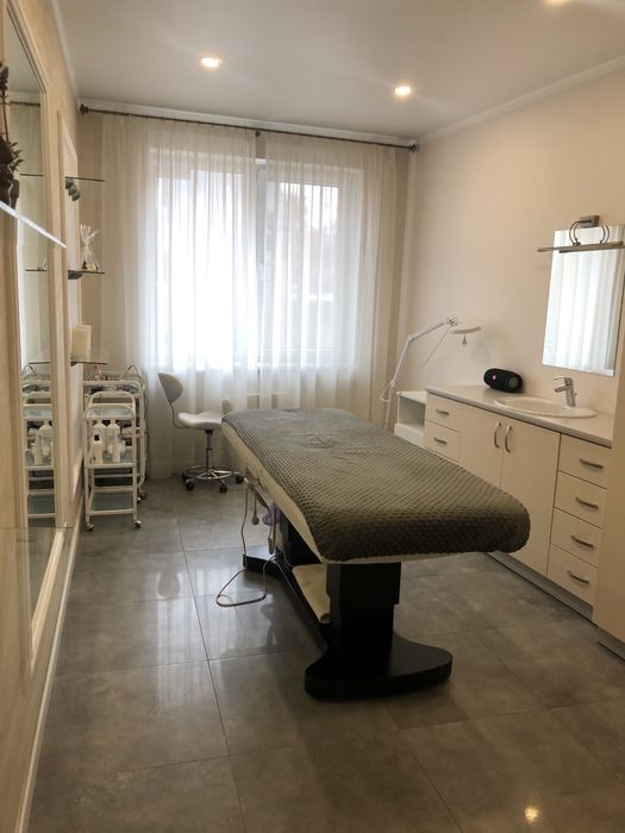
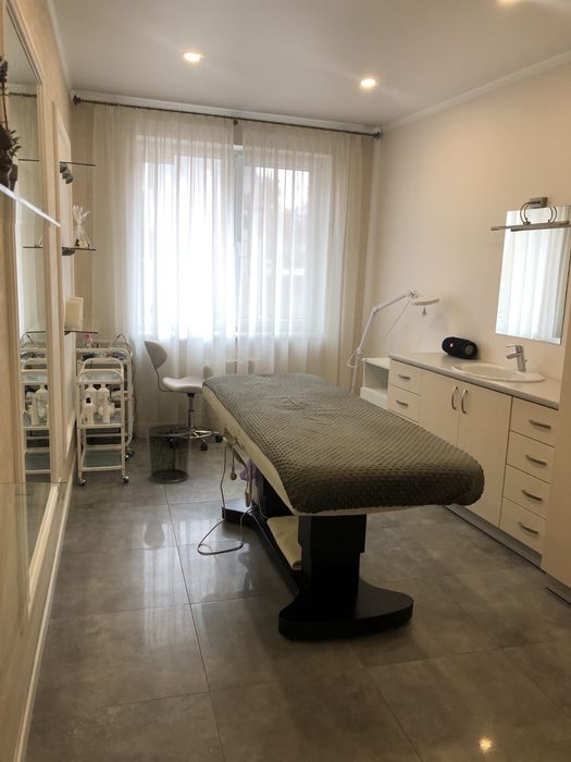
+ waste bin (169, 453)
